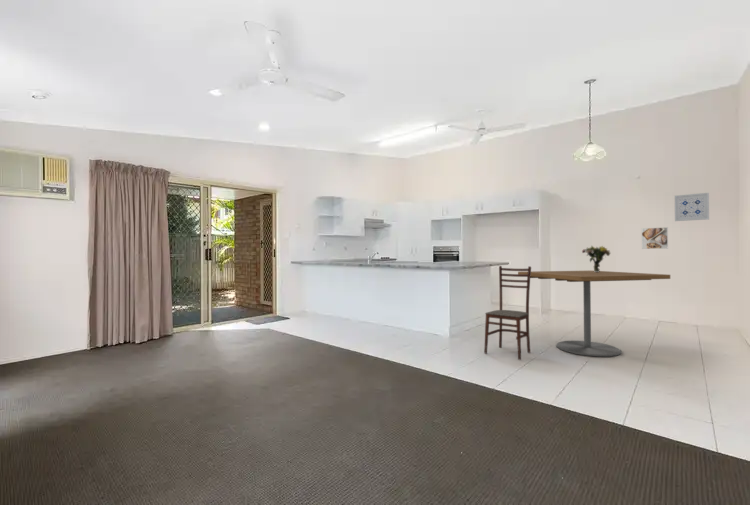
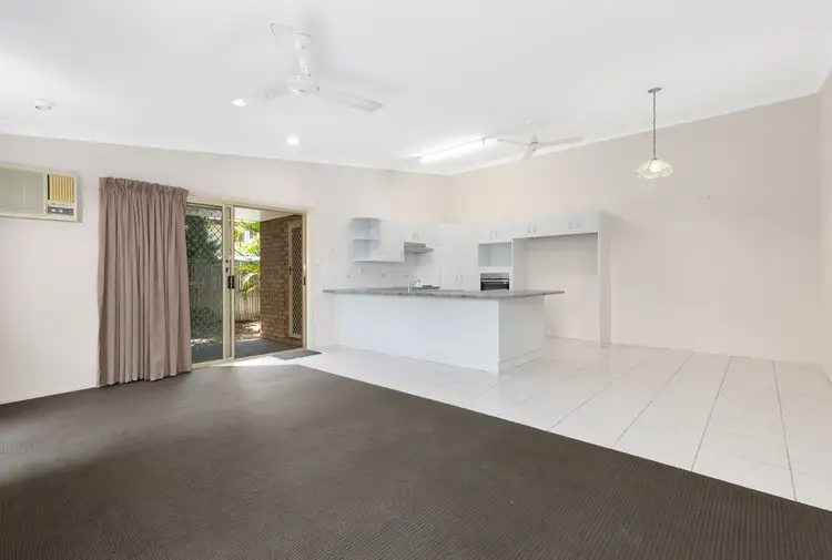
- dining chair (508, 310)
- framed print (654, 238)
- dining table (587, 311)
- bouquet (596, 258)
- wall art (691, 207)
